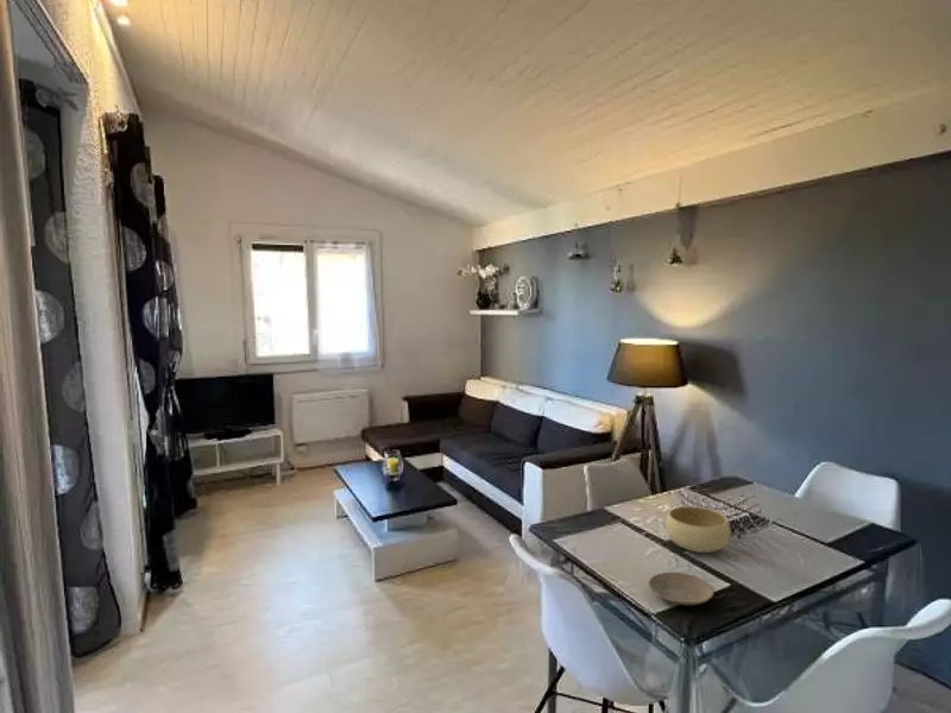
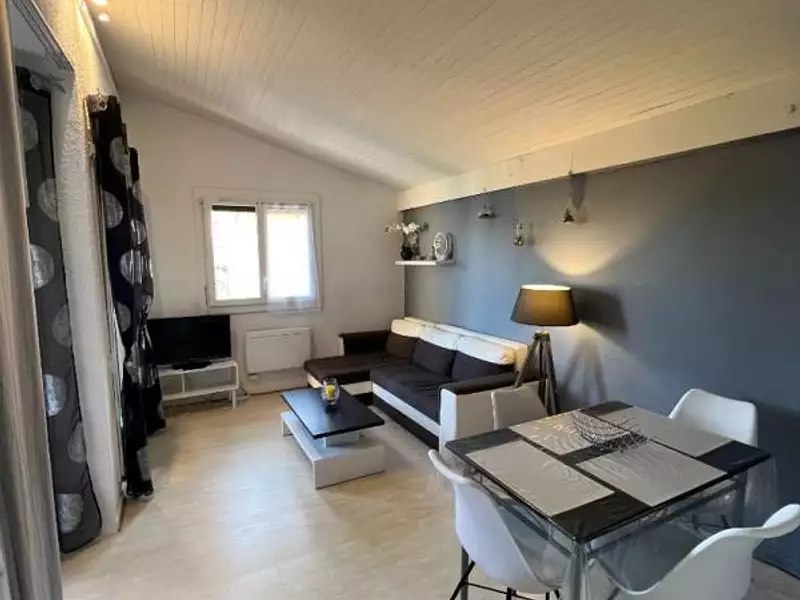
- bowl (697, 530)
- plate (680, 591)
